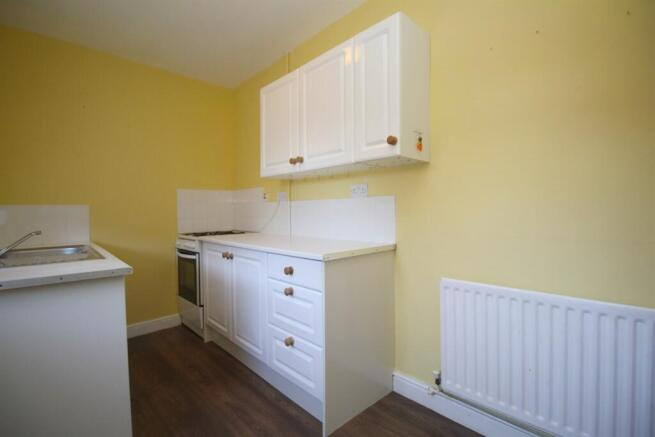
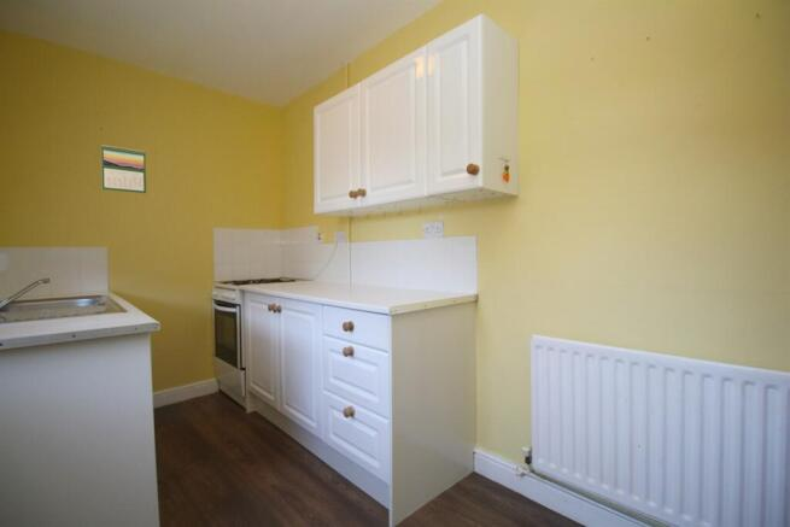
+ calendar (124, 169)
